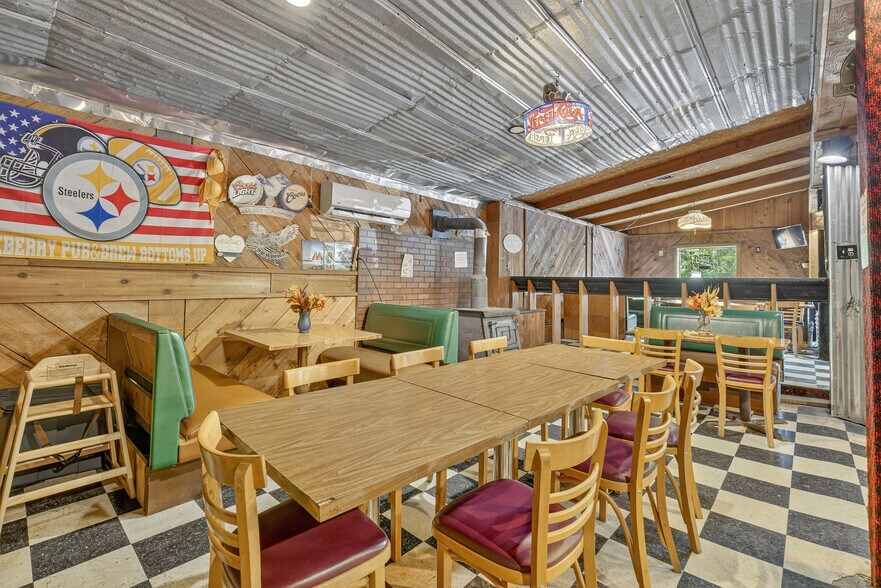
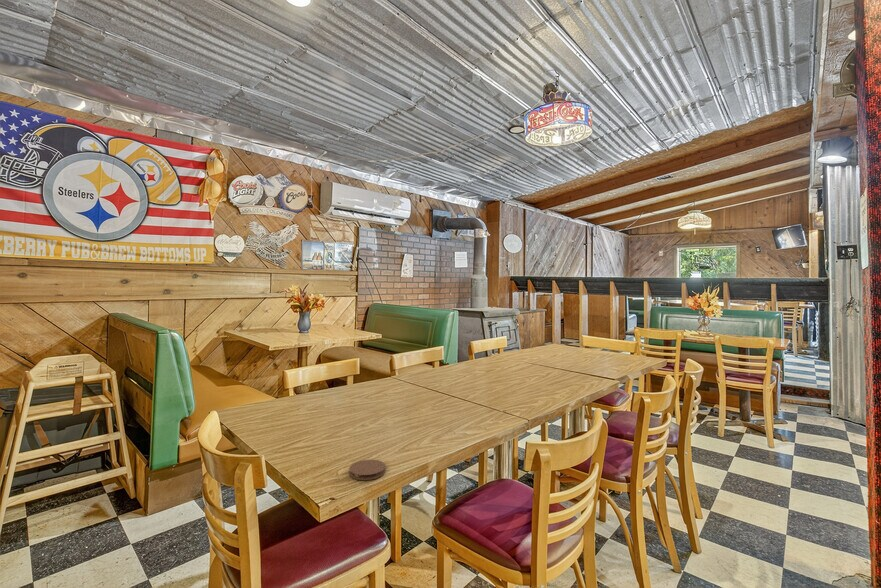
+ coaster (367, 469)
